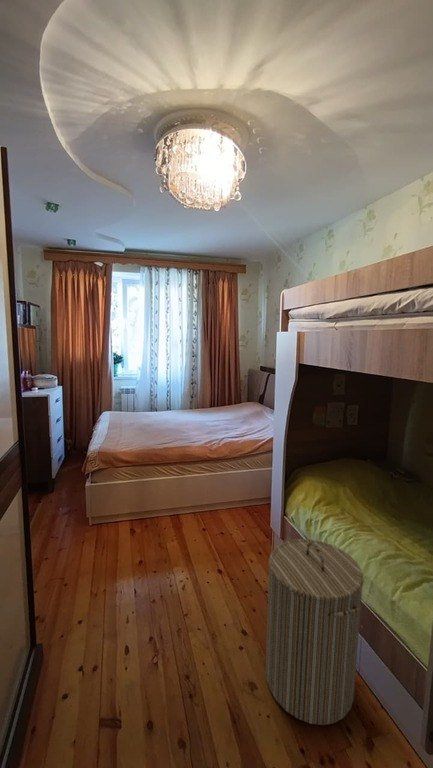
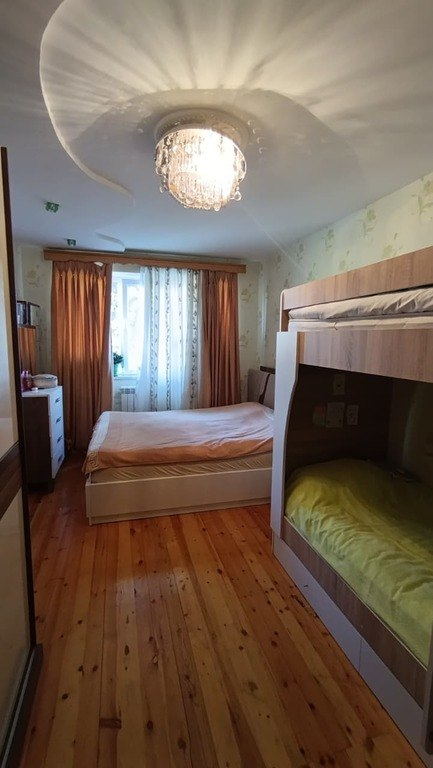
- laundry hamper (311, 614)
